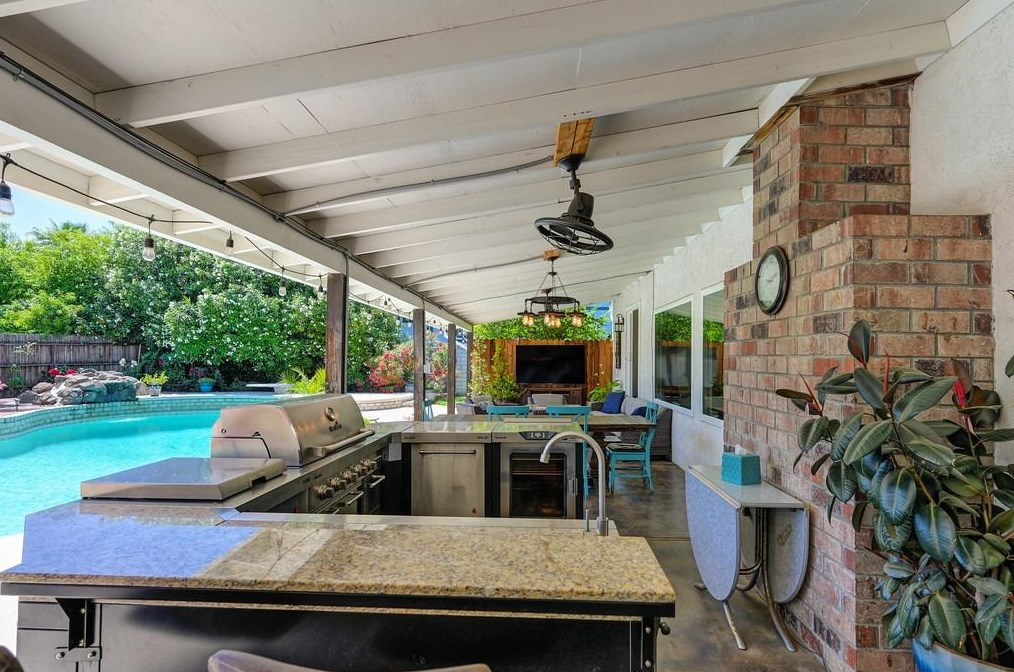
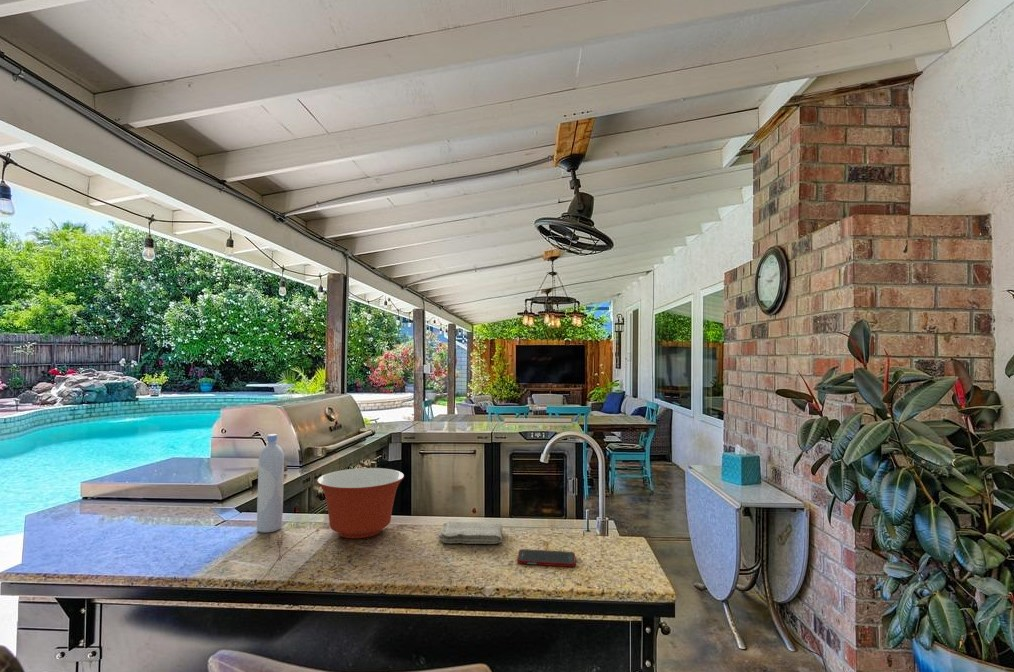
+ mixing bowl (361, 503)
+ cell phone (546, 558)
+ bottle (270, 481)
+ washcloth (471, 531)
